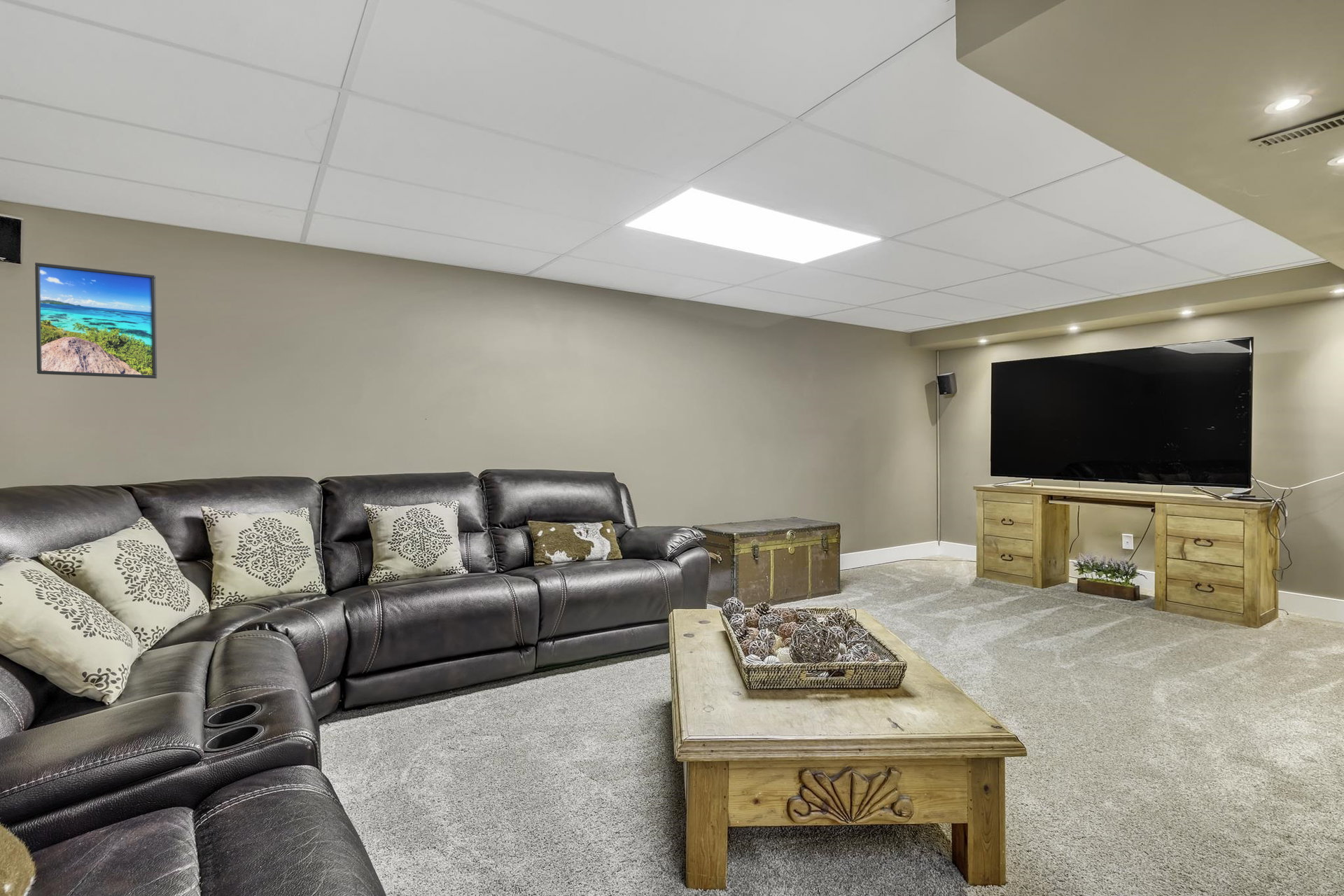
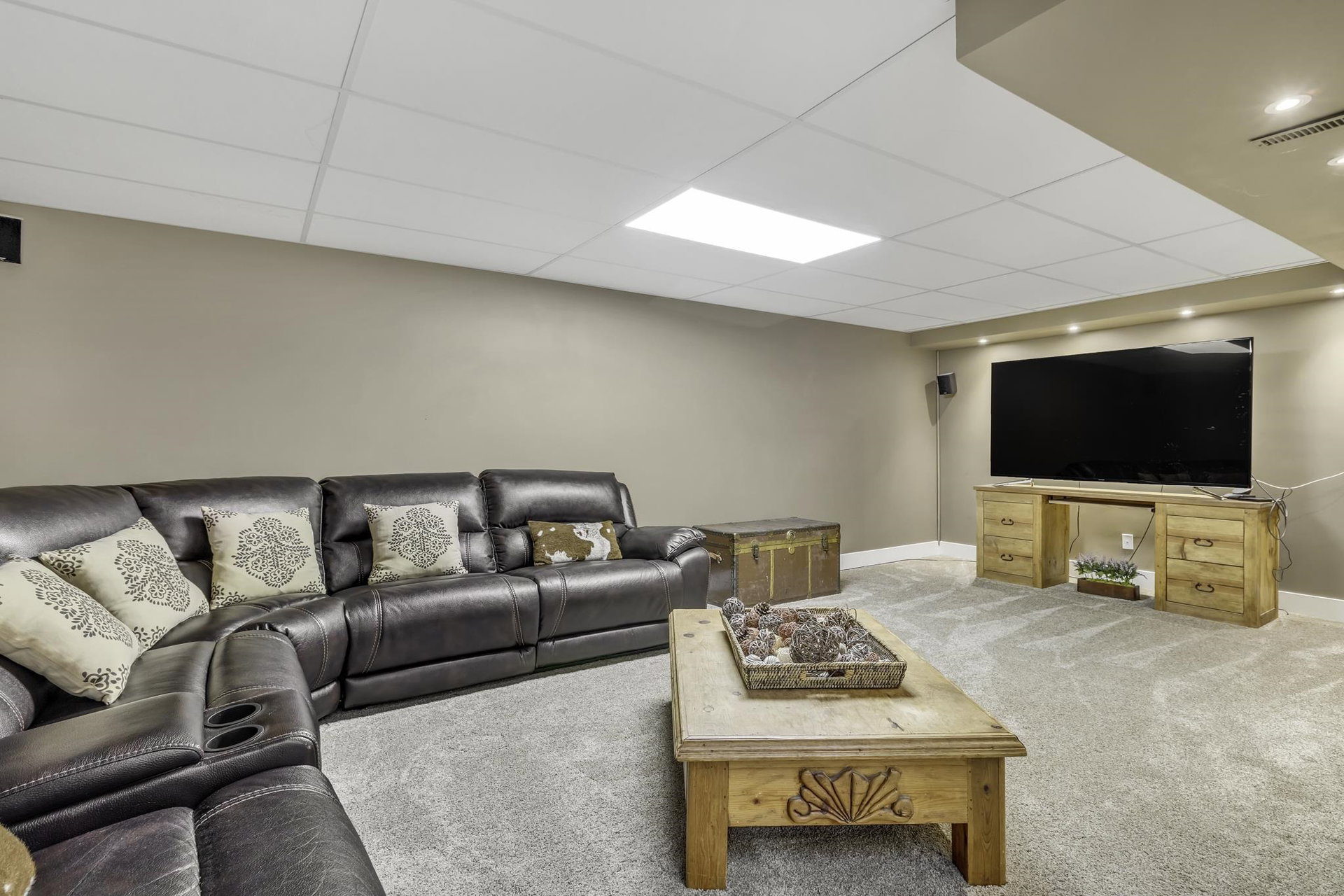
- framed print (98, 323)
